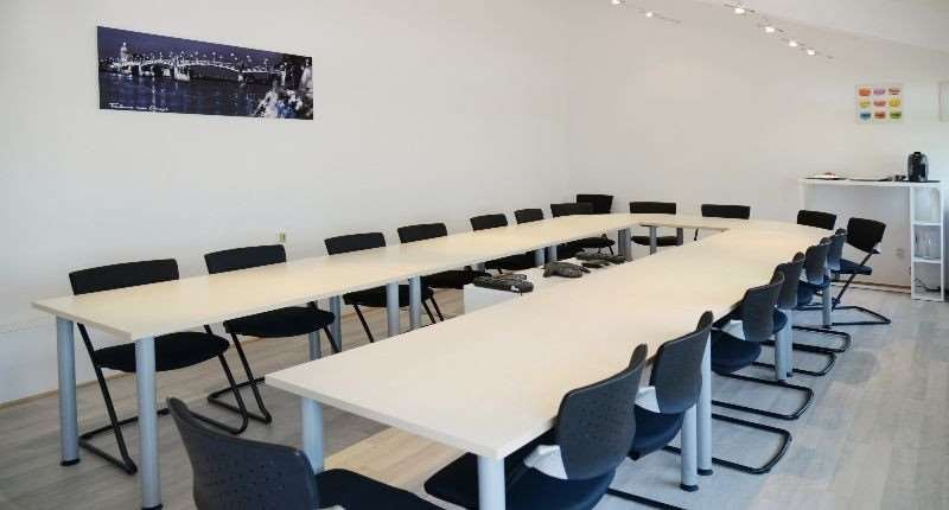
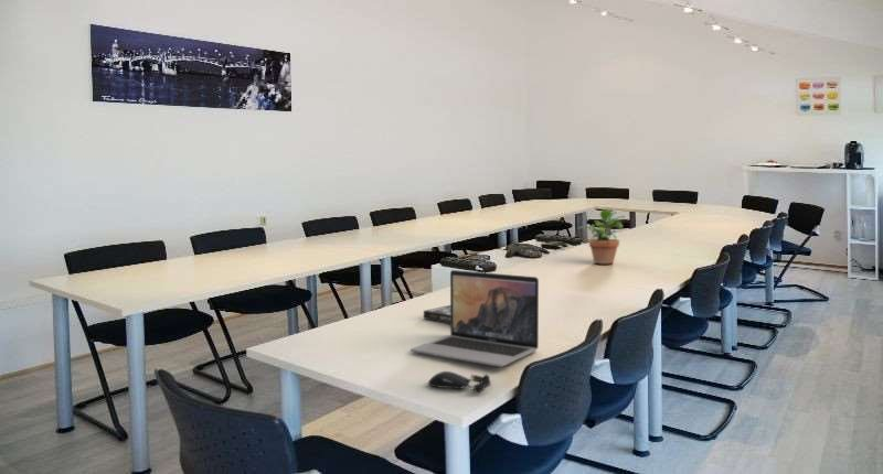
+ computer mouse (460, 377)
+ laptop (474, 314)
+ potted plant (602, 235)
+ book (449, 315)
